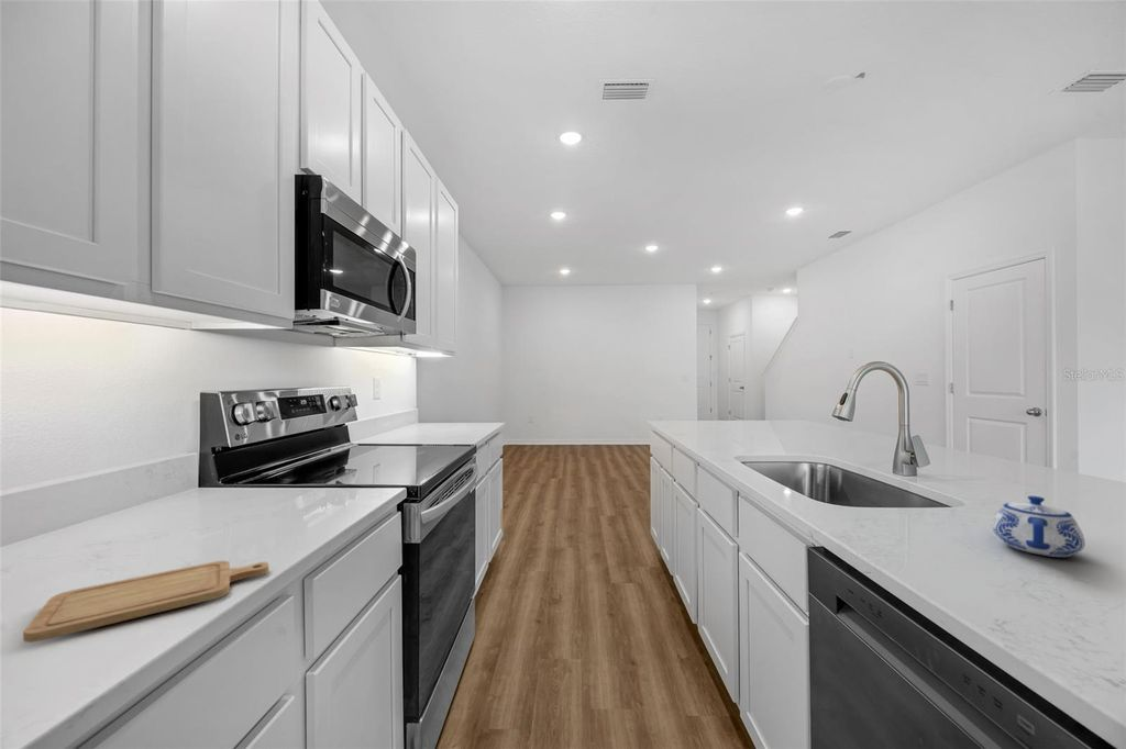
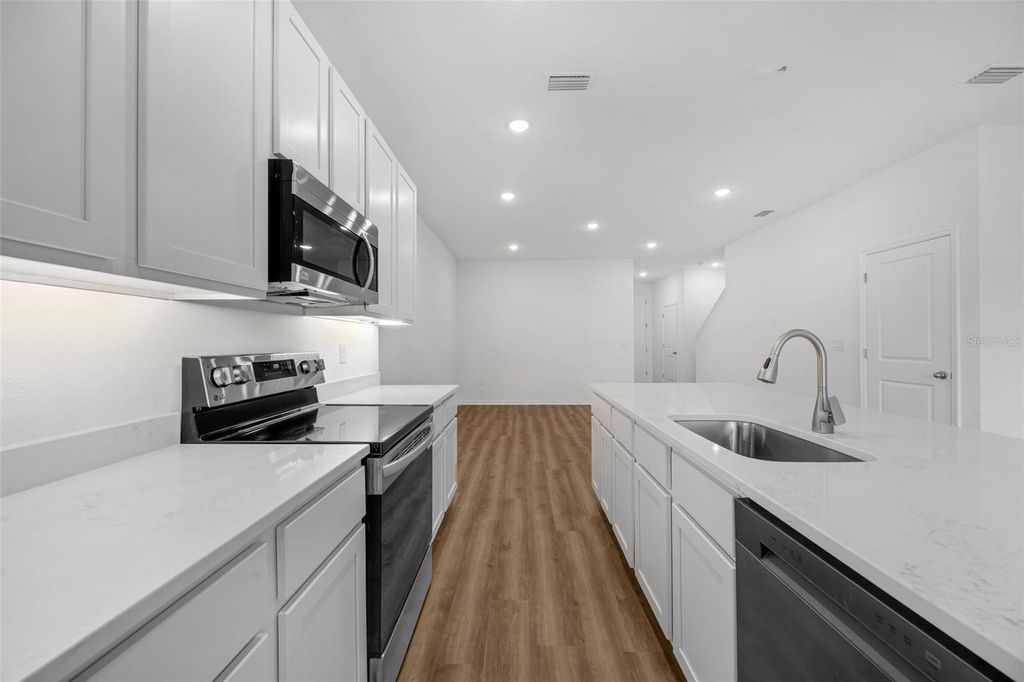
- teapot (1036, 521)
- chopping board (166, 589)
